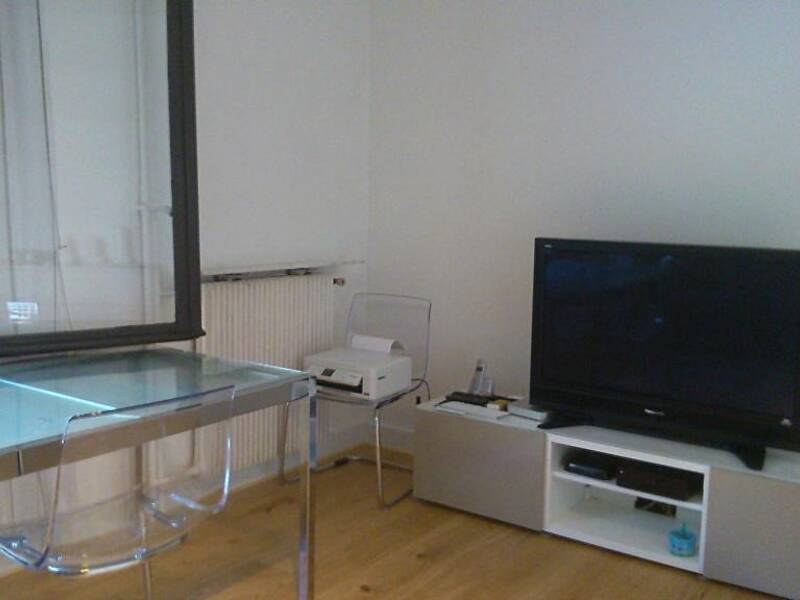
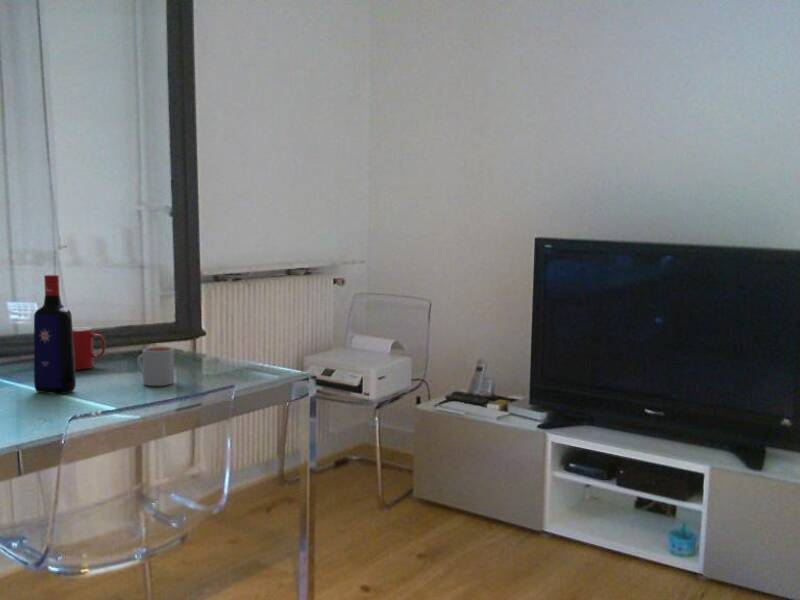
+ mug (154, 366)
+ cup (83, 348)
+ liquor bottle (53, 333)
